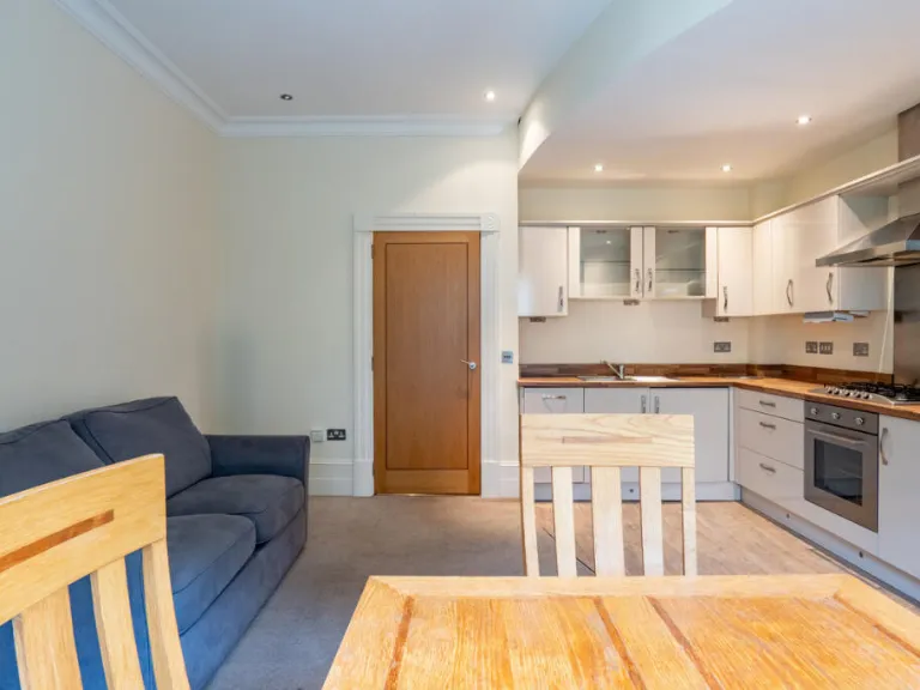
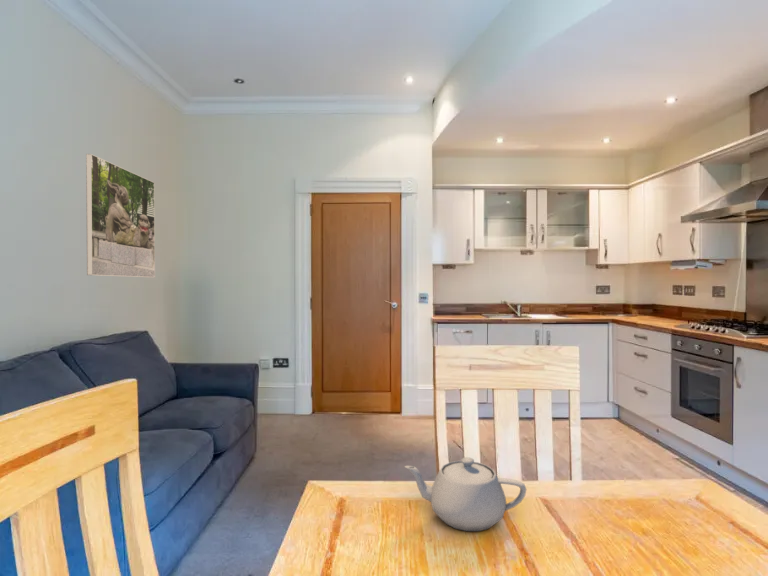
+ teapot (464, 488)
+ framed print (124, 223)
